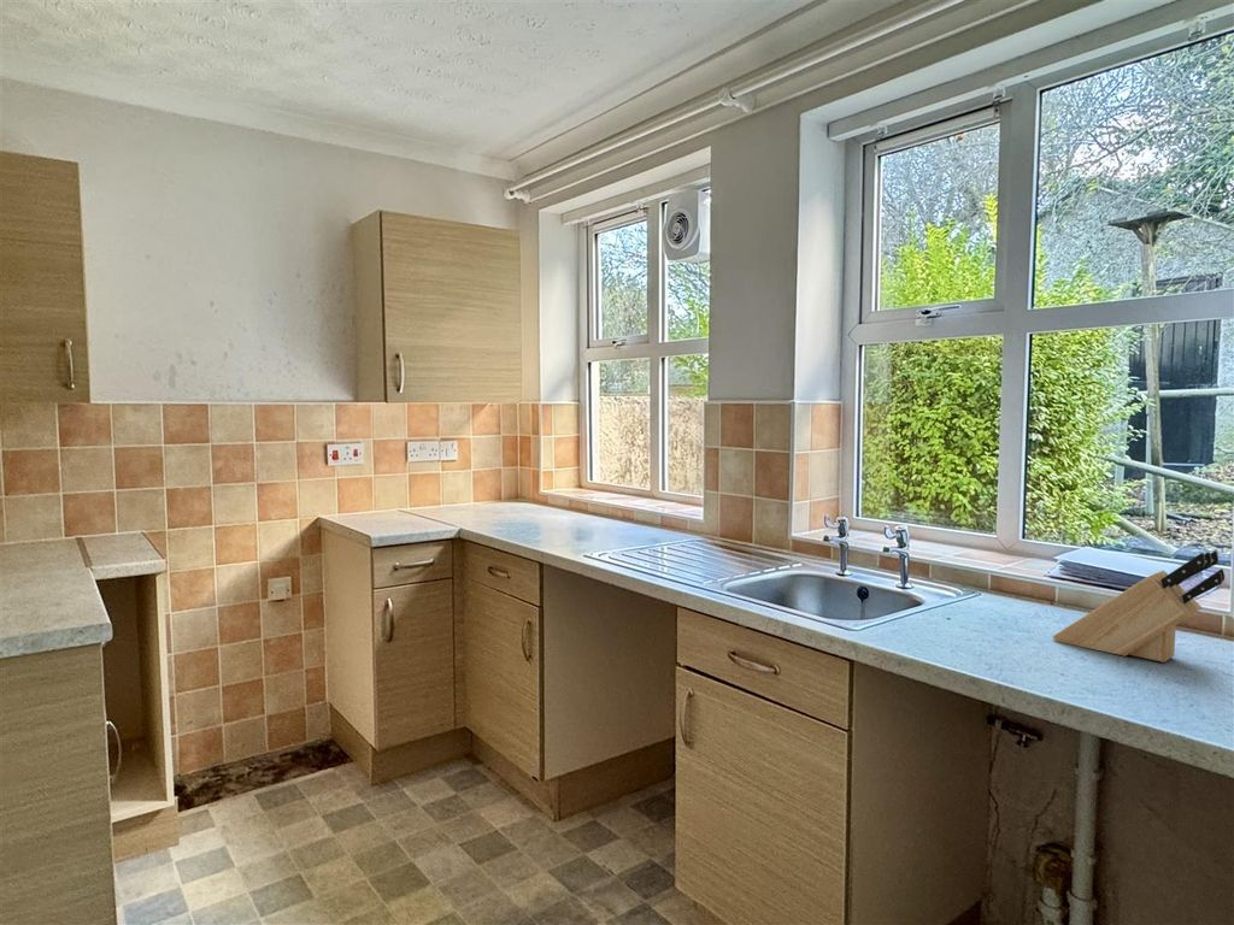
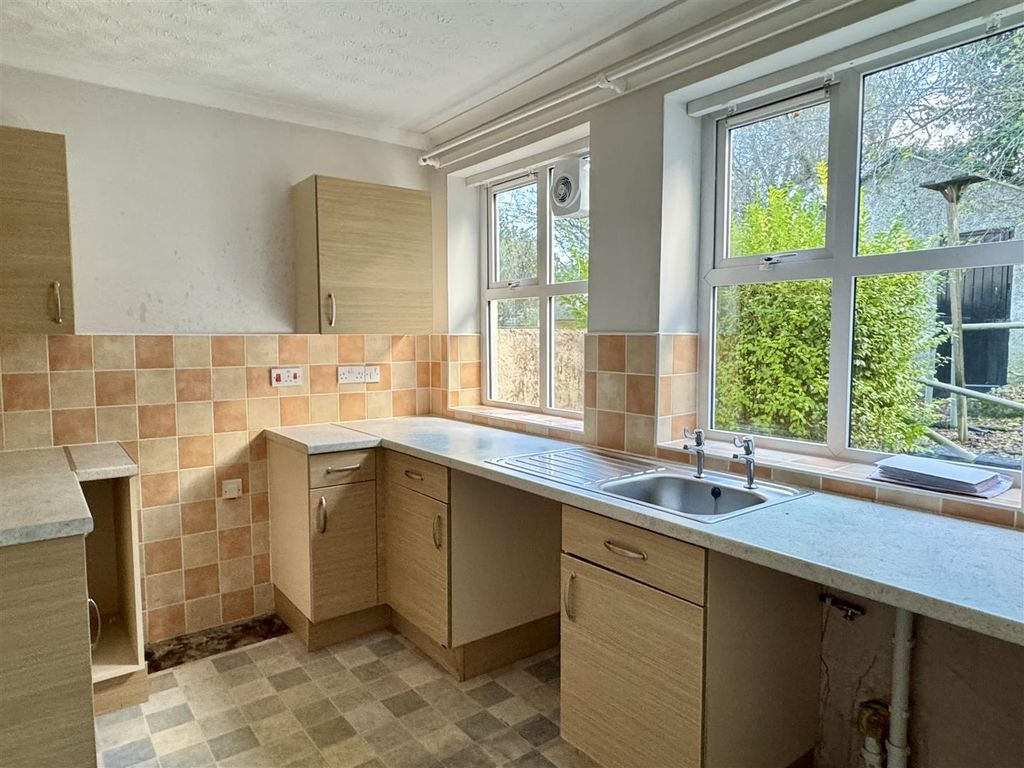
- knife block (1136, 597)
